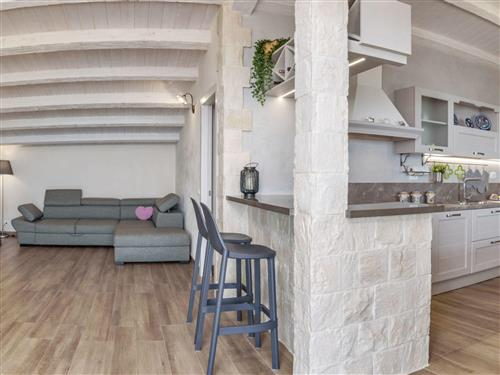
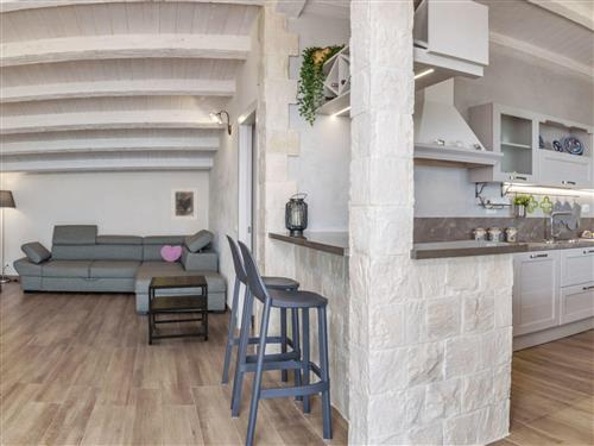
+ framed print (184, 203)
+ side table (178, 307)
